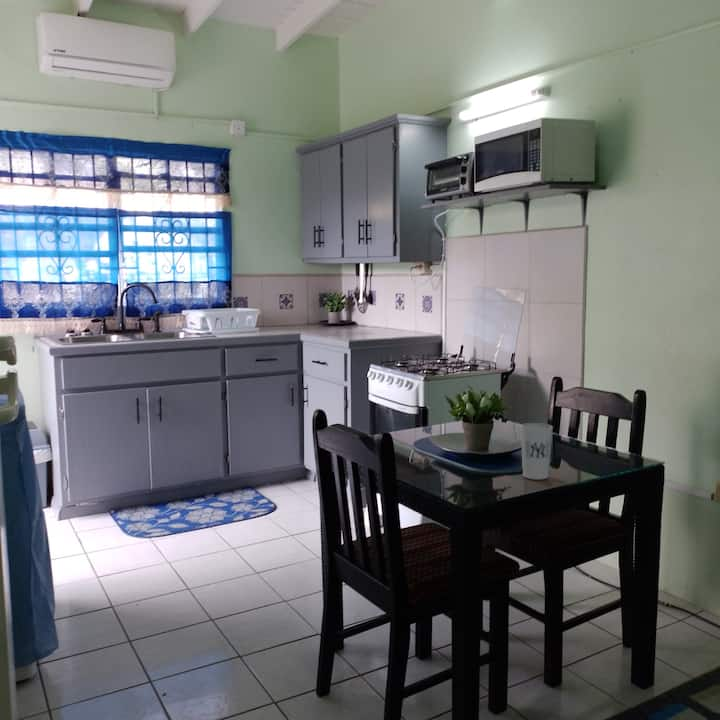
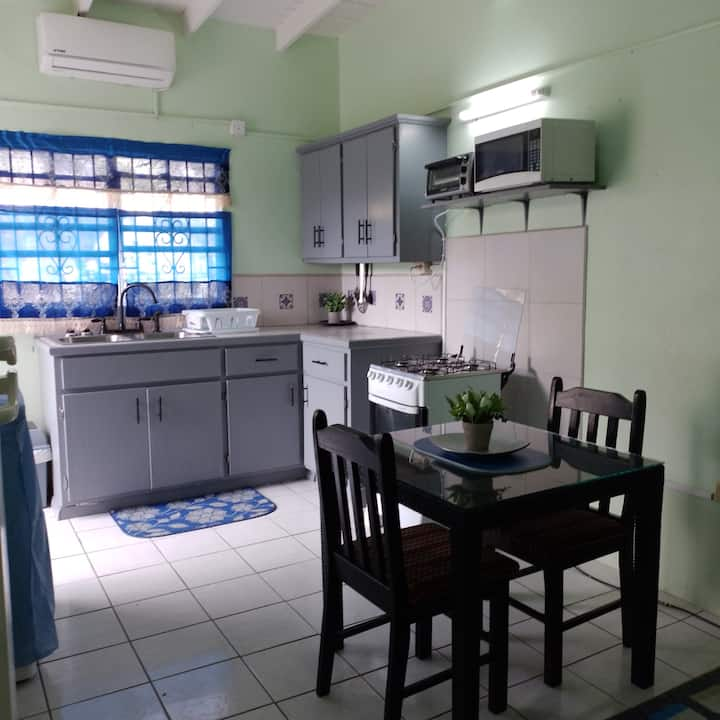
- cup (536, 451)
